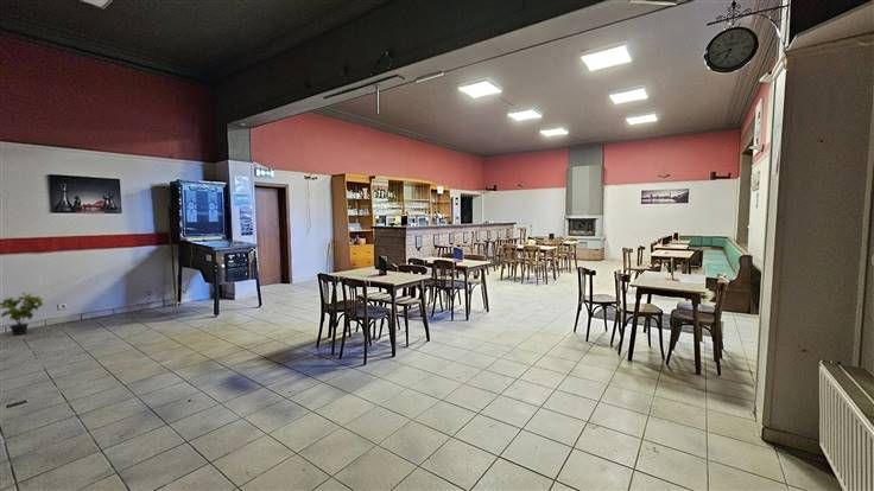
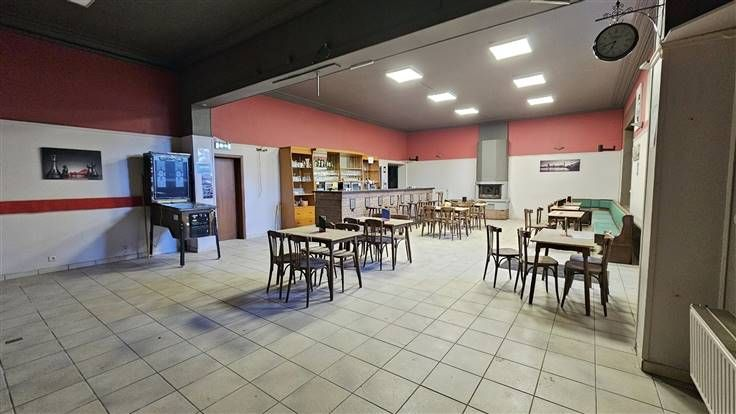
- potted plant (21, 312)
